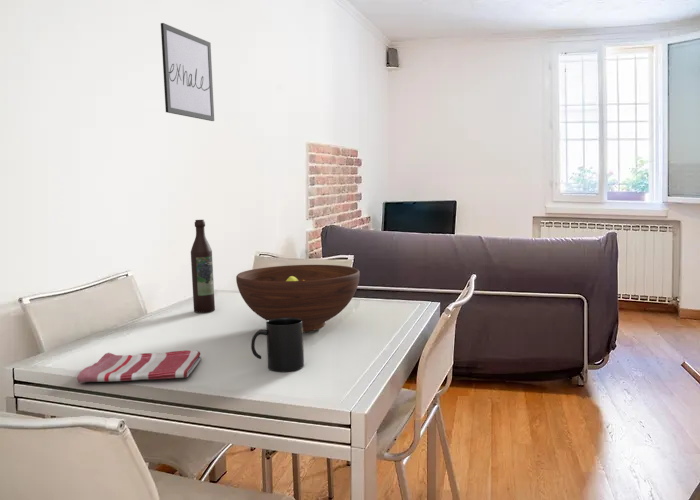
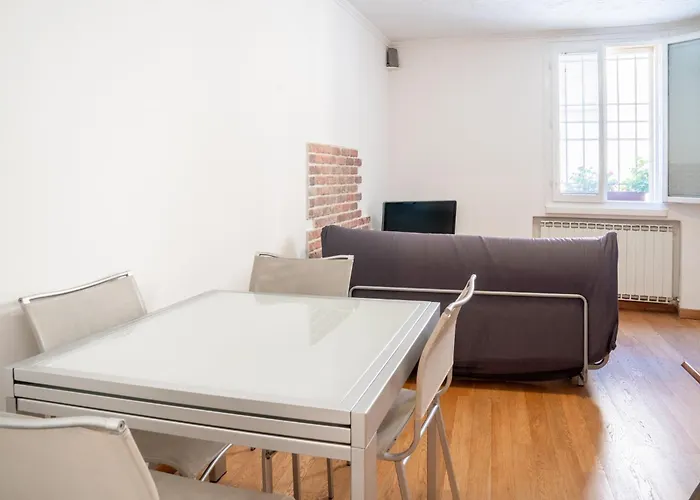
- fruit bowl (299, 300)
- wine bottle (202, 265)
- dish towel (143, 365)
- wall art (189, 75)
- mug (277, 344)
